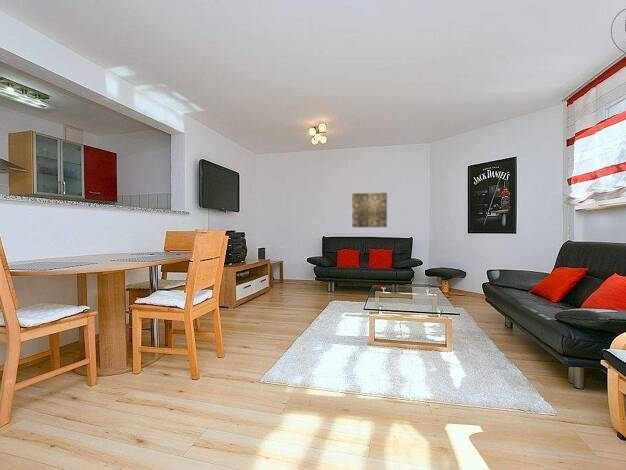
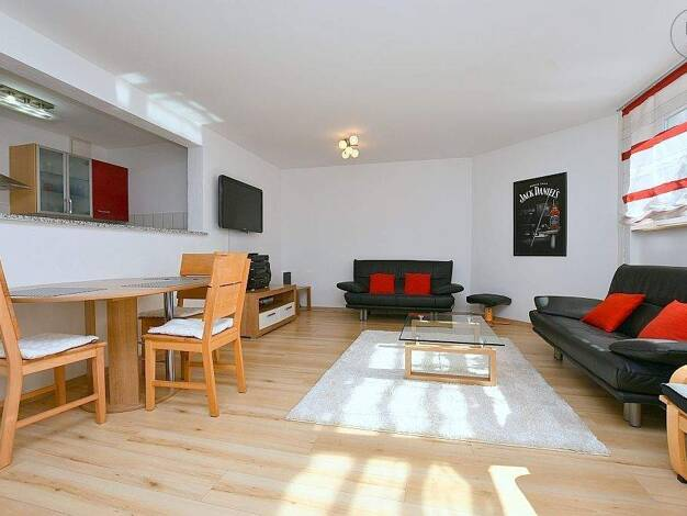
- wall art (369, 210)
